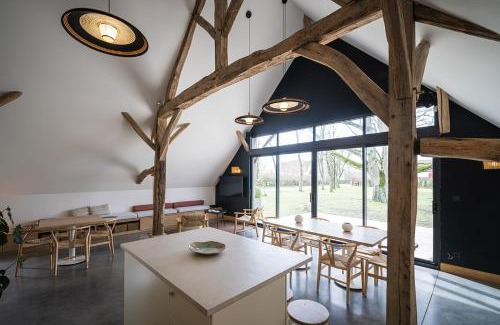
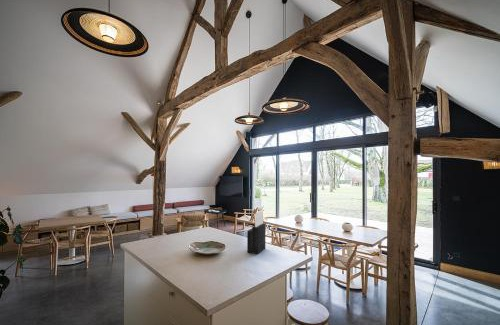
+ knife block (255, 231)
